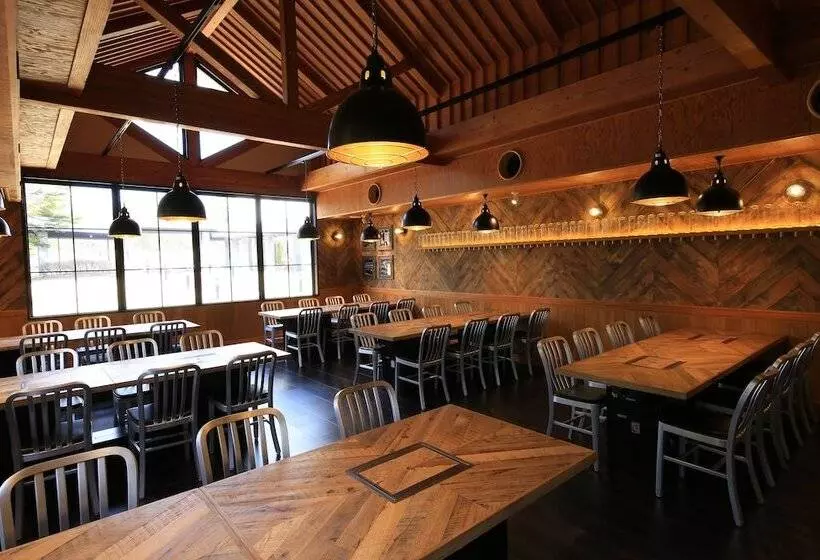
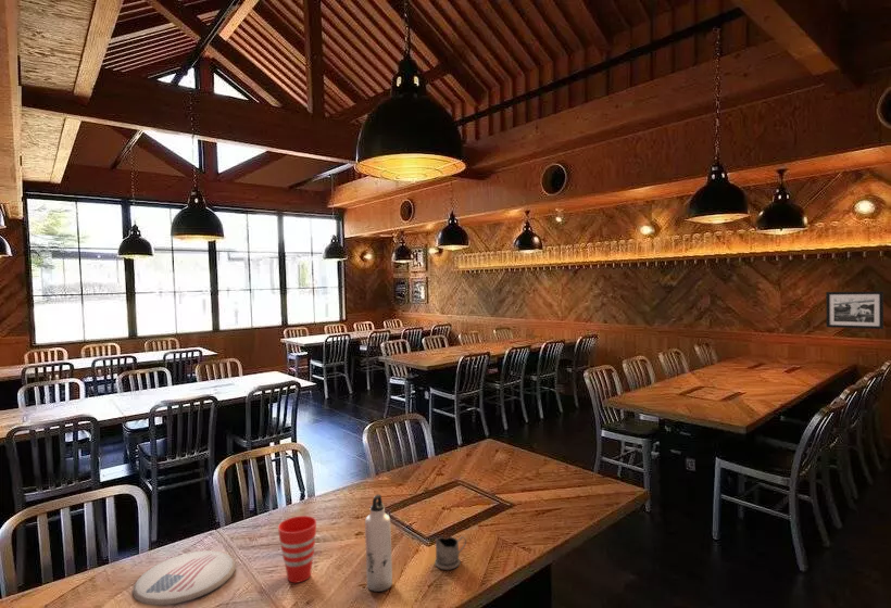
+ picture frame (853, 309)
+ cup (298, 549)
+ water bottle (378, 540)
+ plate (186, 574)
+ tea glass holder (451, 548)
